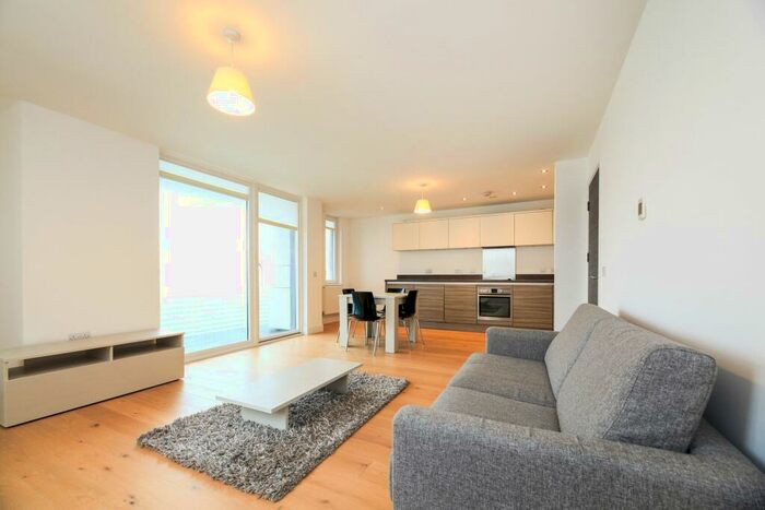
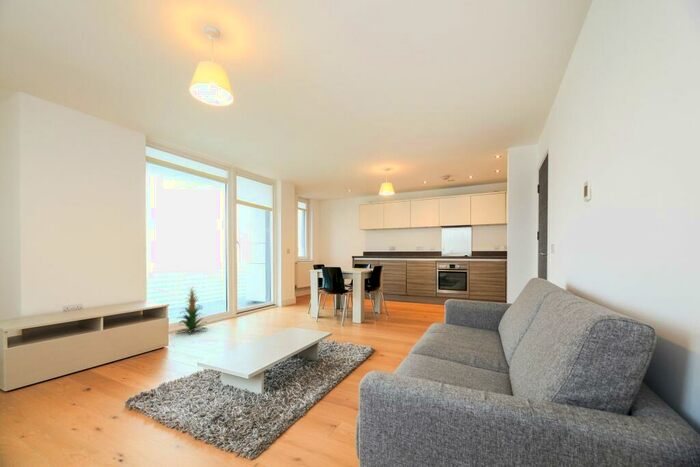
+ indoor plant (192, 308)
